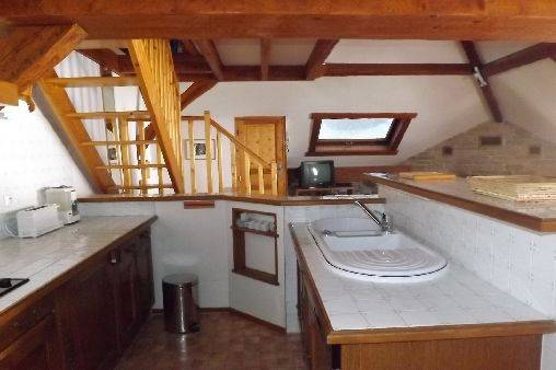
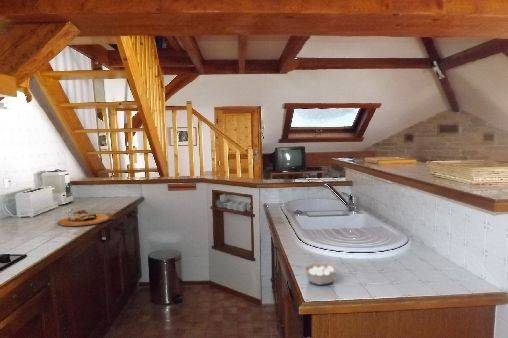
+ cutting board (87, 215)
+ legume (319, 273)
